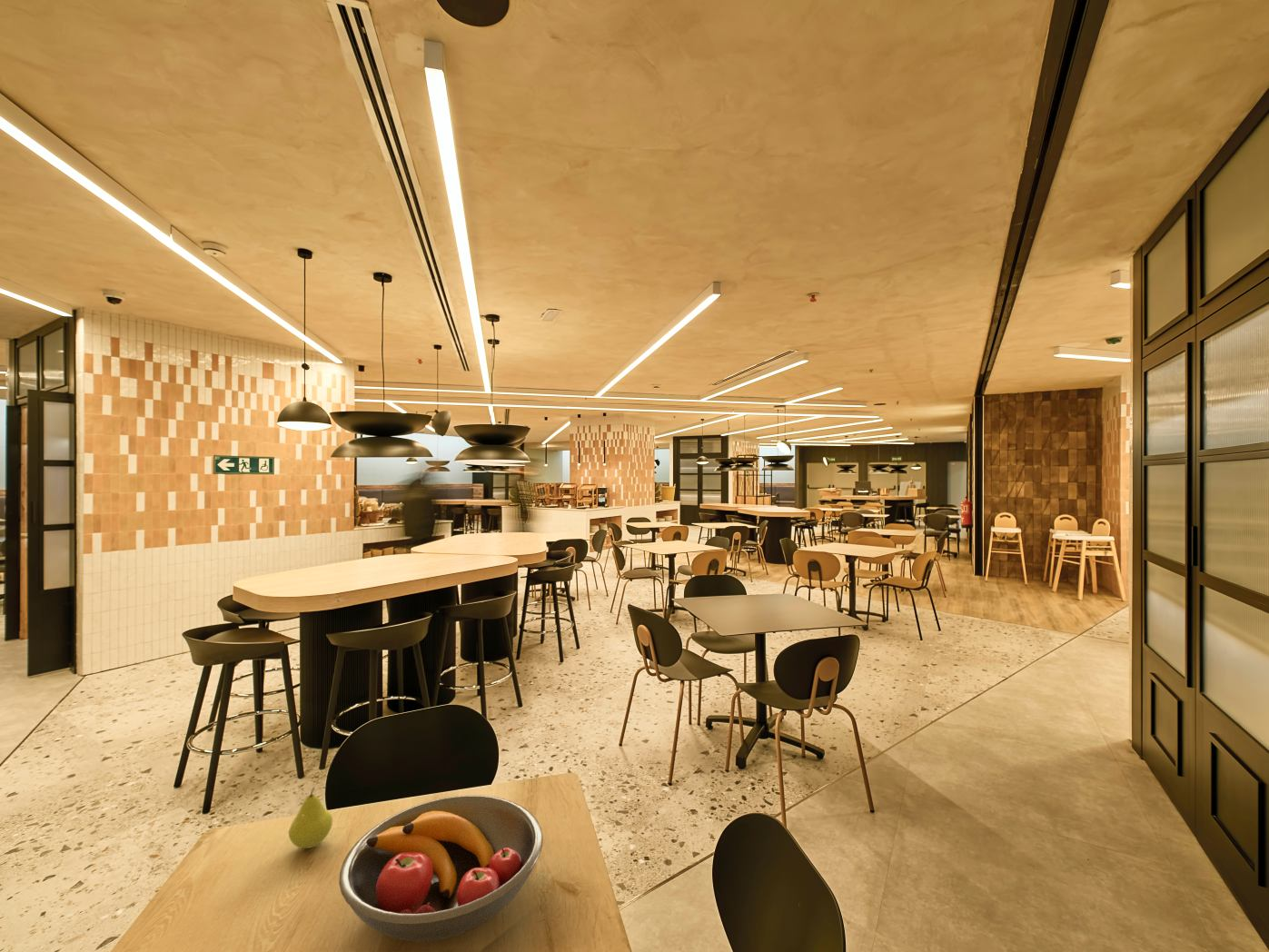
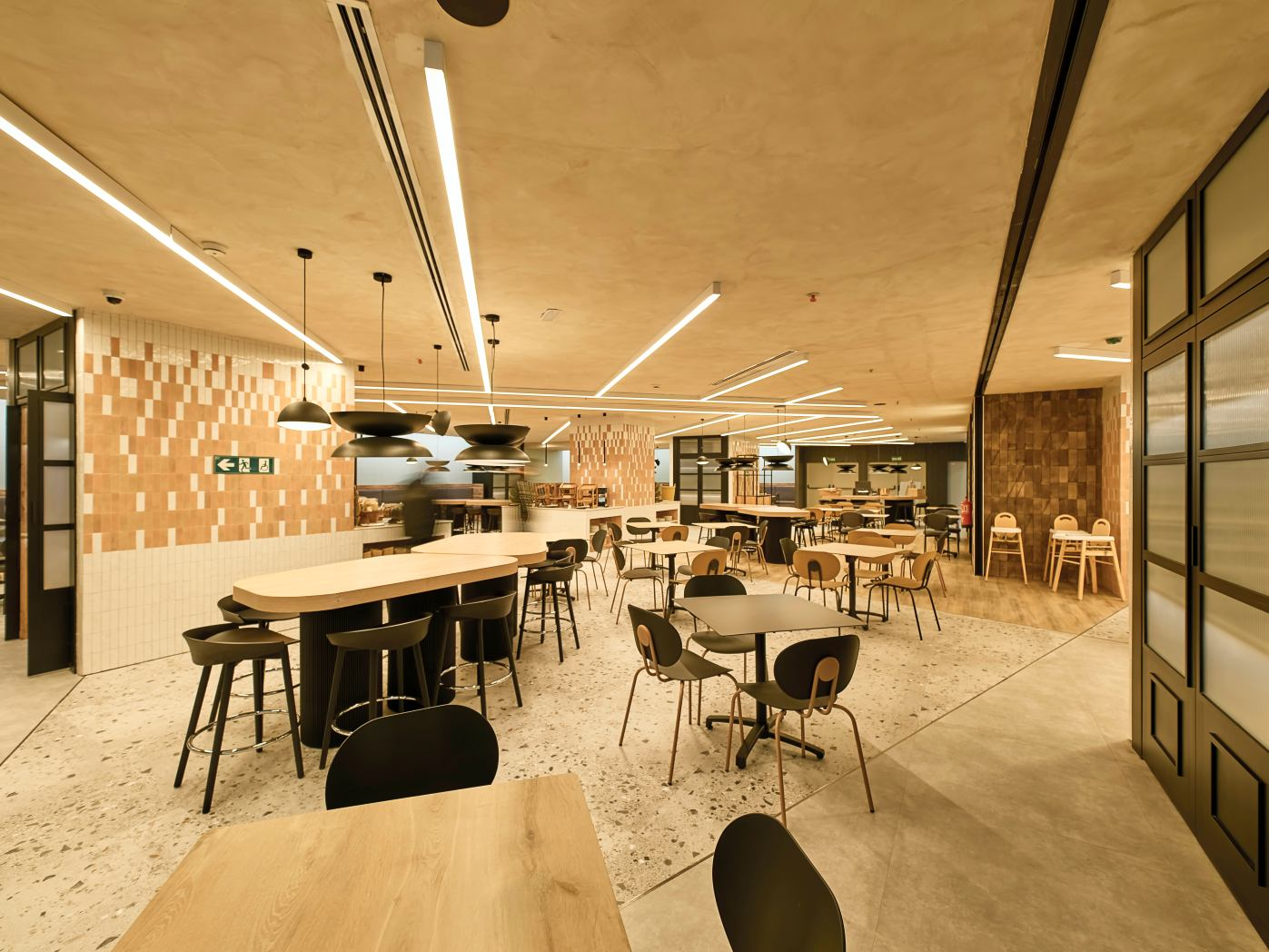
- fruit bowl (446, 866)
- fruit (311, 816)
